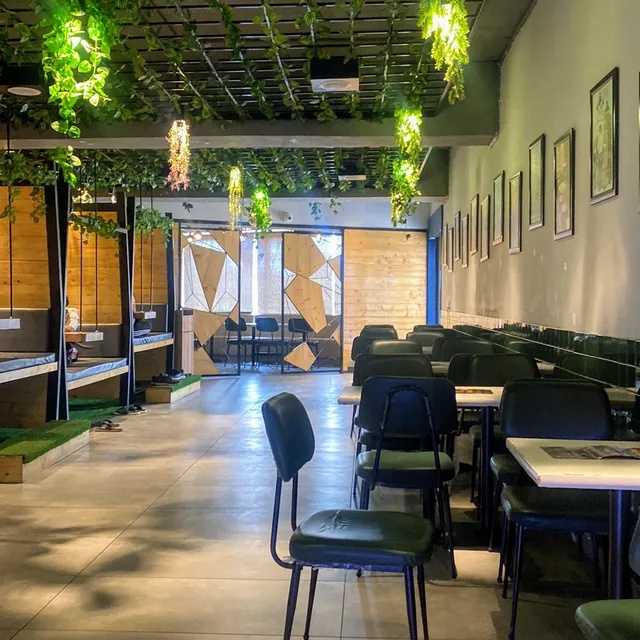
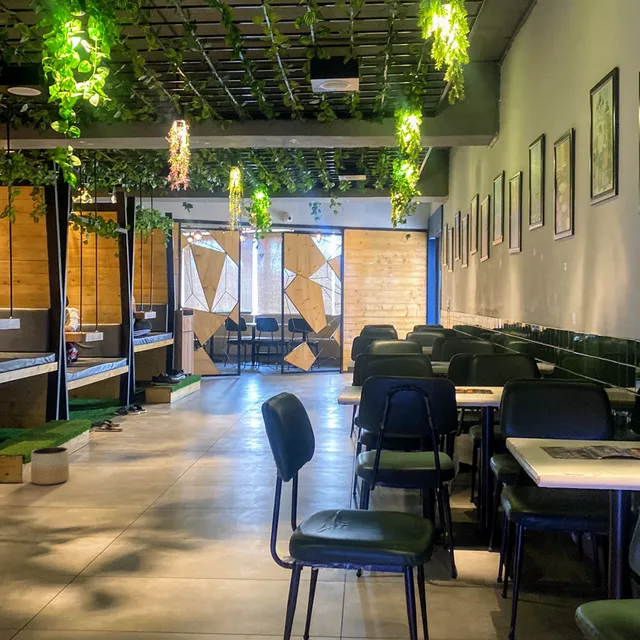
+ planter (50, 465)
